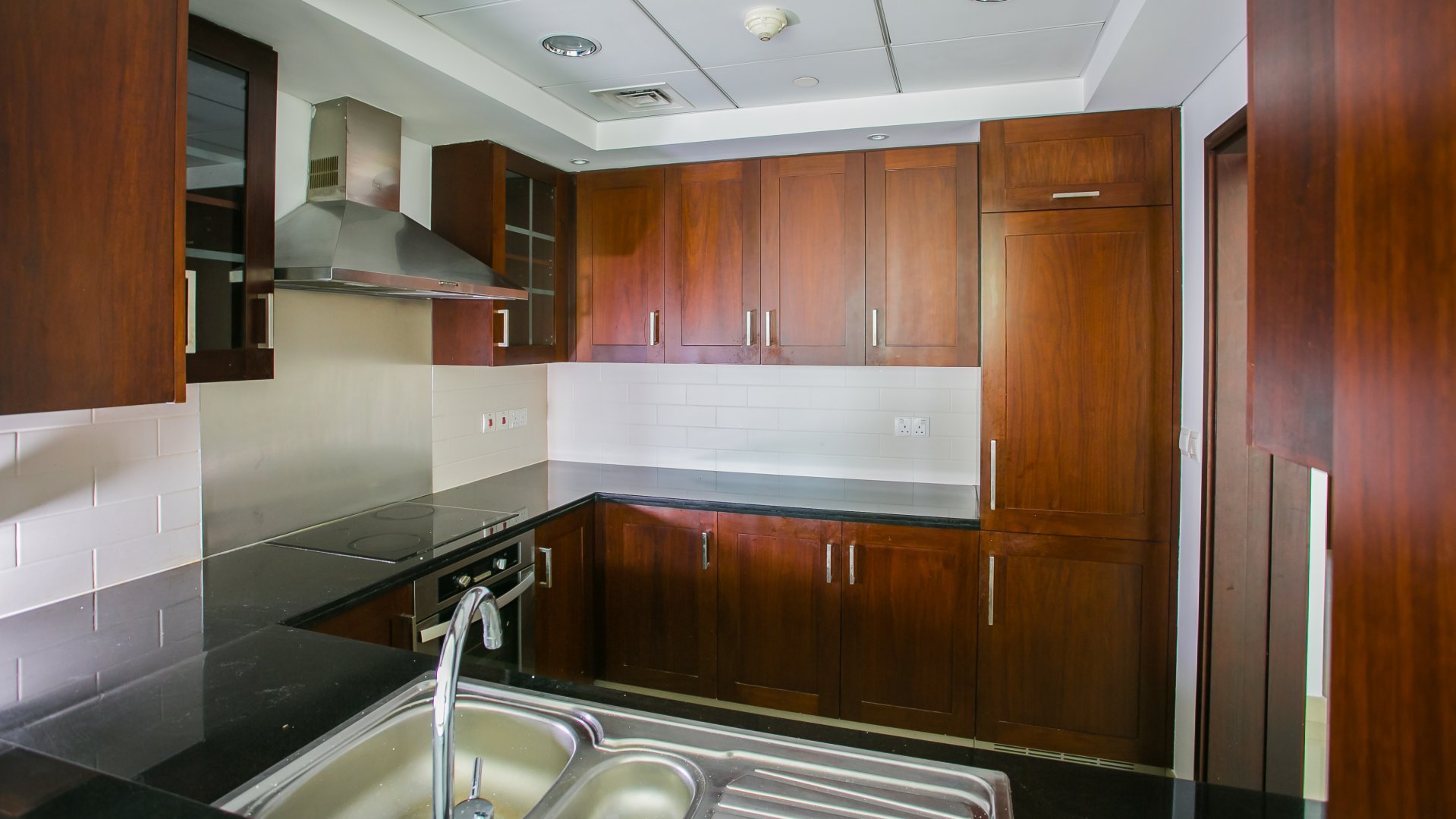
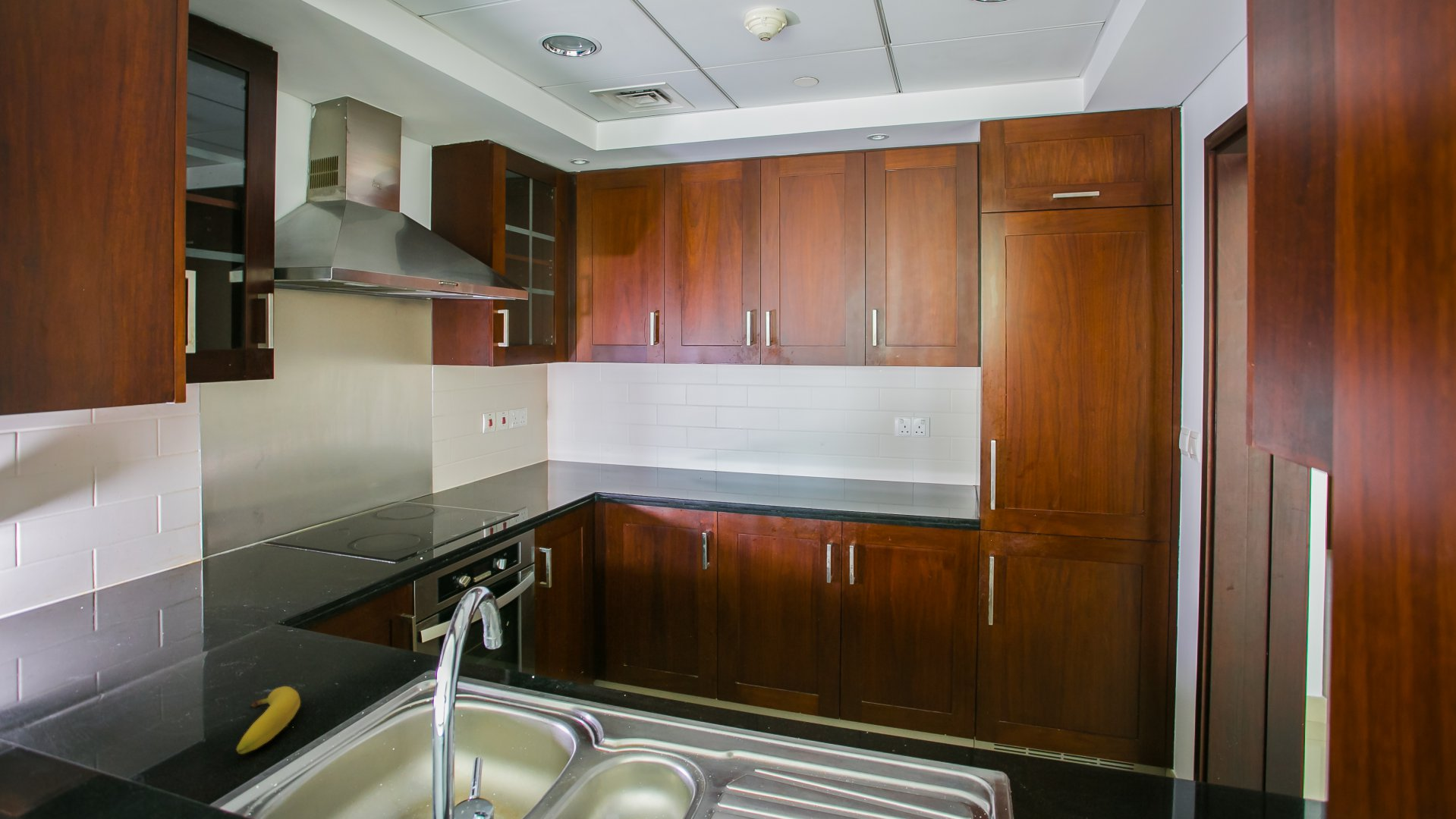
+ fruit (269, 711)
